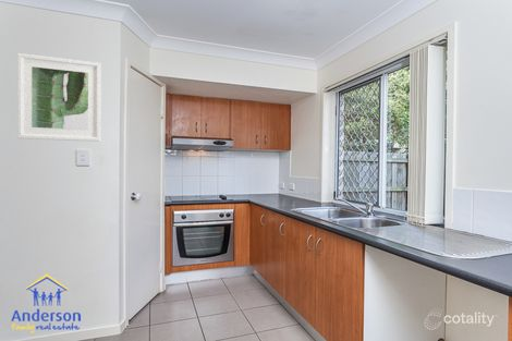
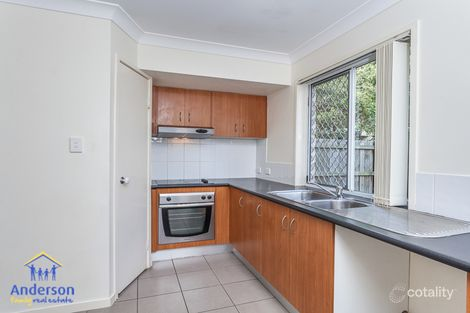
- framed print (61, 99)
